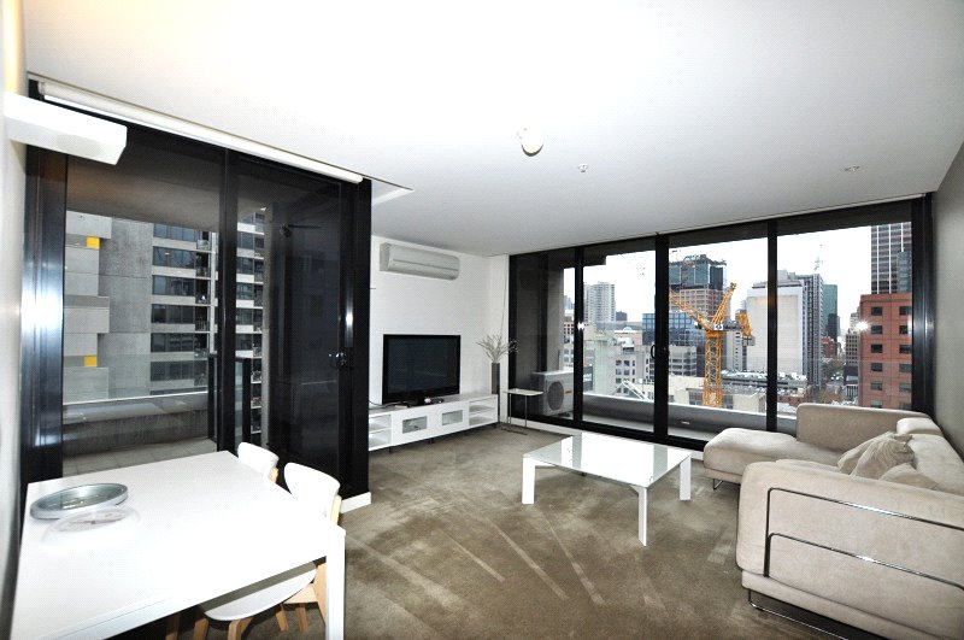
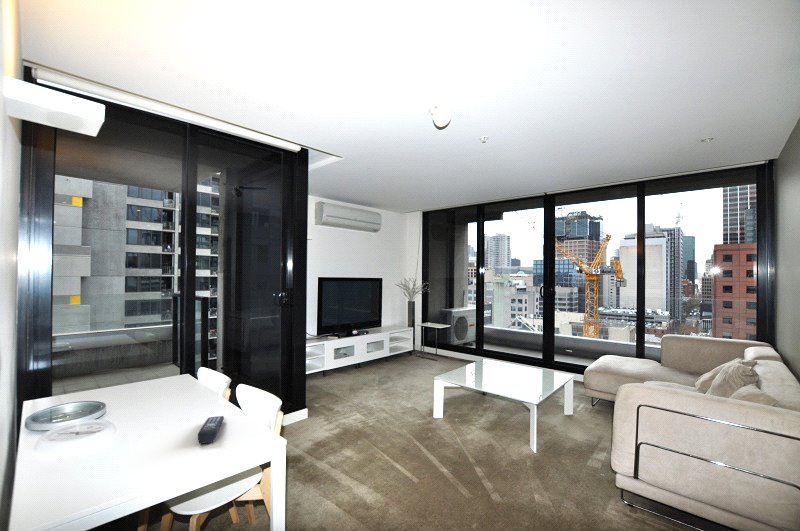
+ remote control (211, 427)
